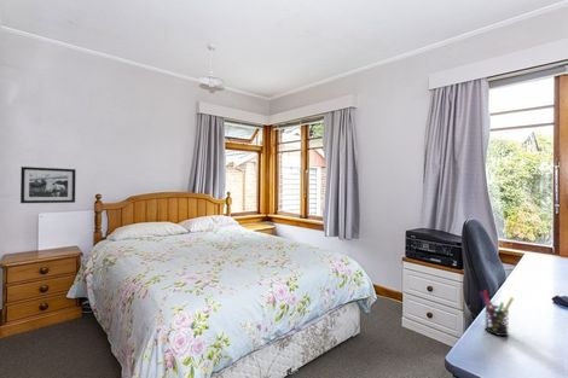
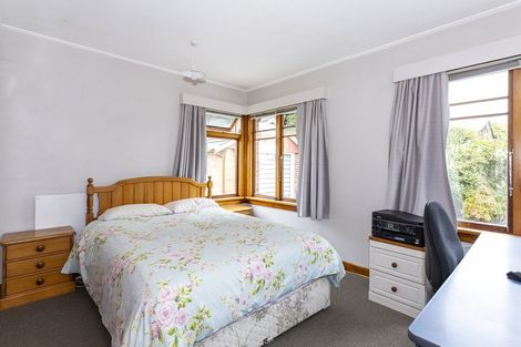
- pen holder (495, 312)
- picture frame (48, 185)
